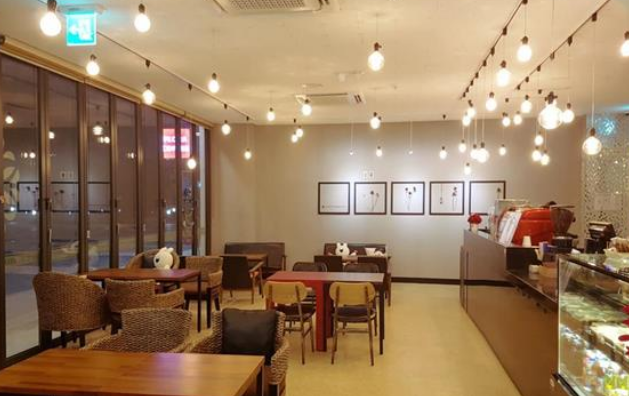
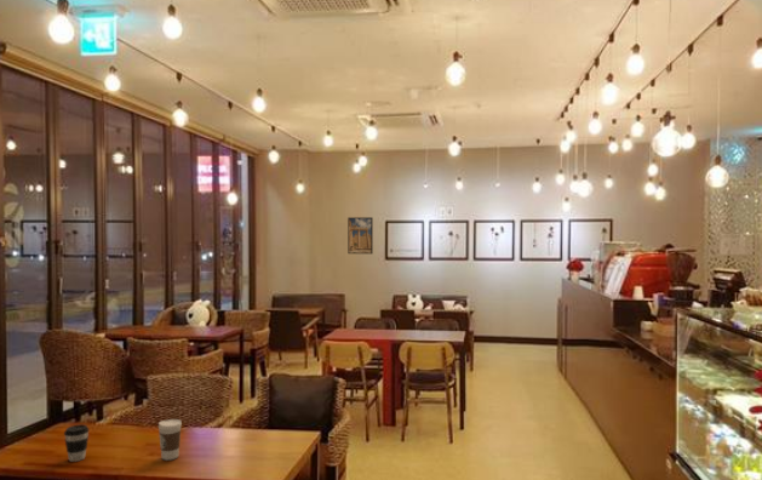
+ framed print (360, 235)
+ coffee cup (76, 442)
+ coffee cup (170, 439)
